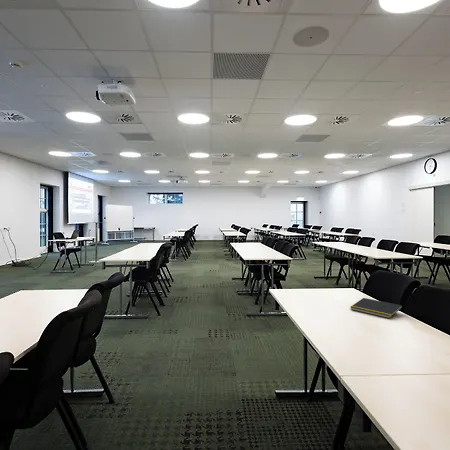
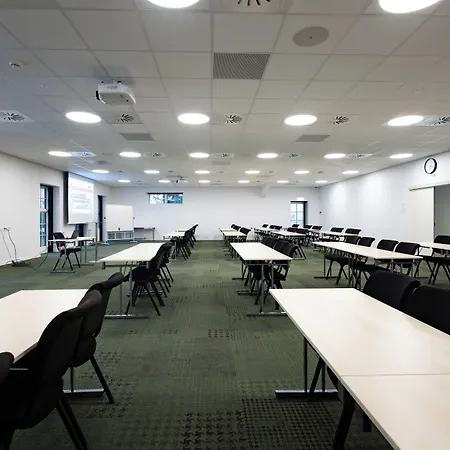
- notepad (375, 307)
